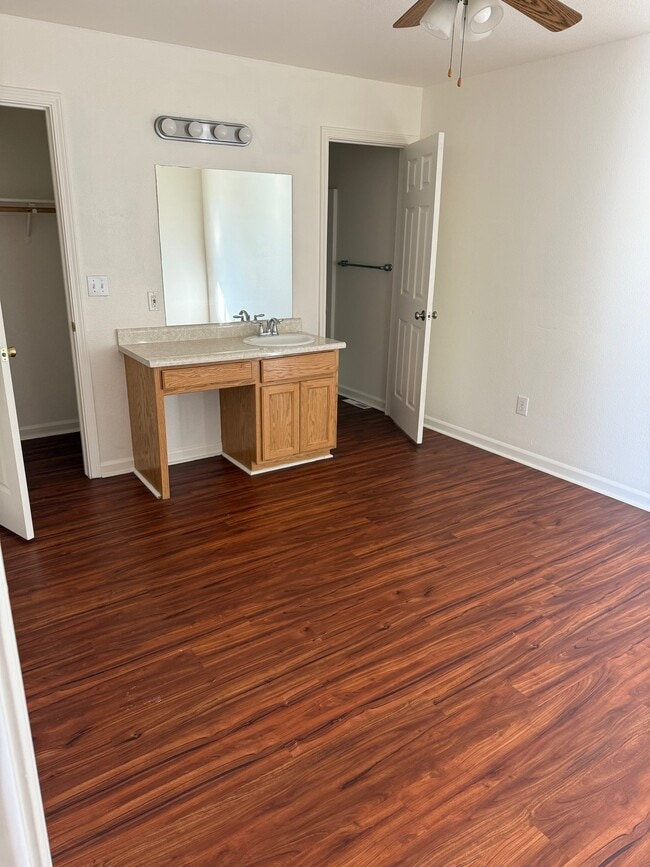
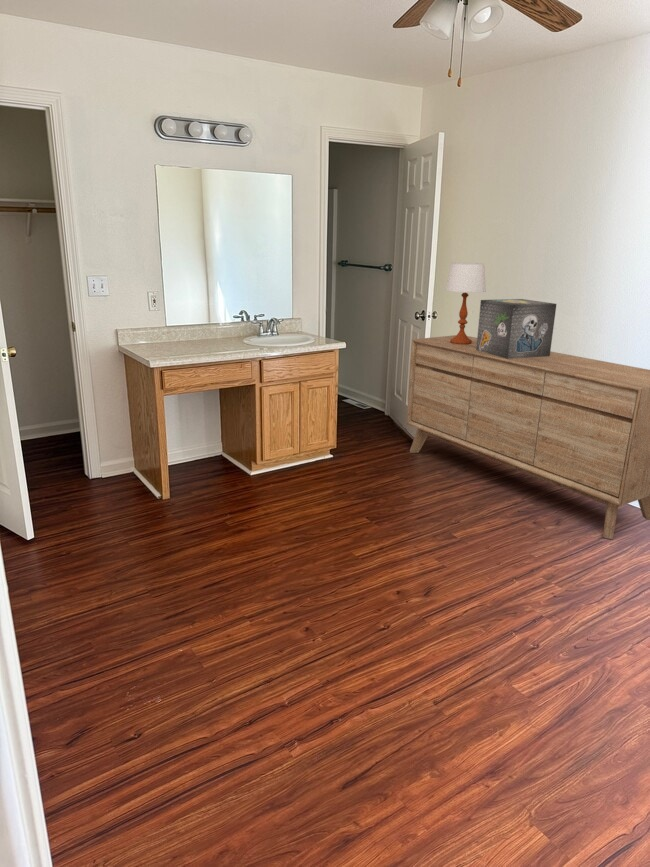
+ sideboard (524, 420)
+ table lamp (464, 303)
+ decorative box (515, 327)
